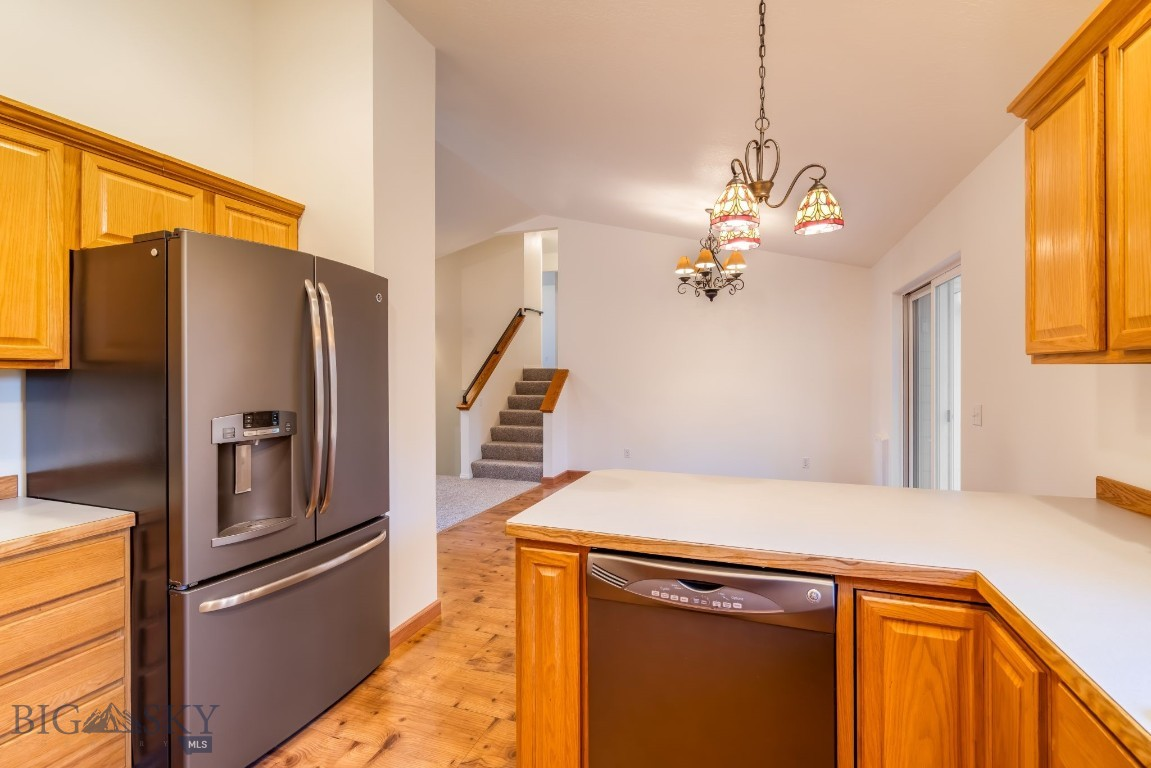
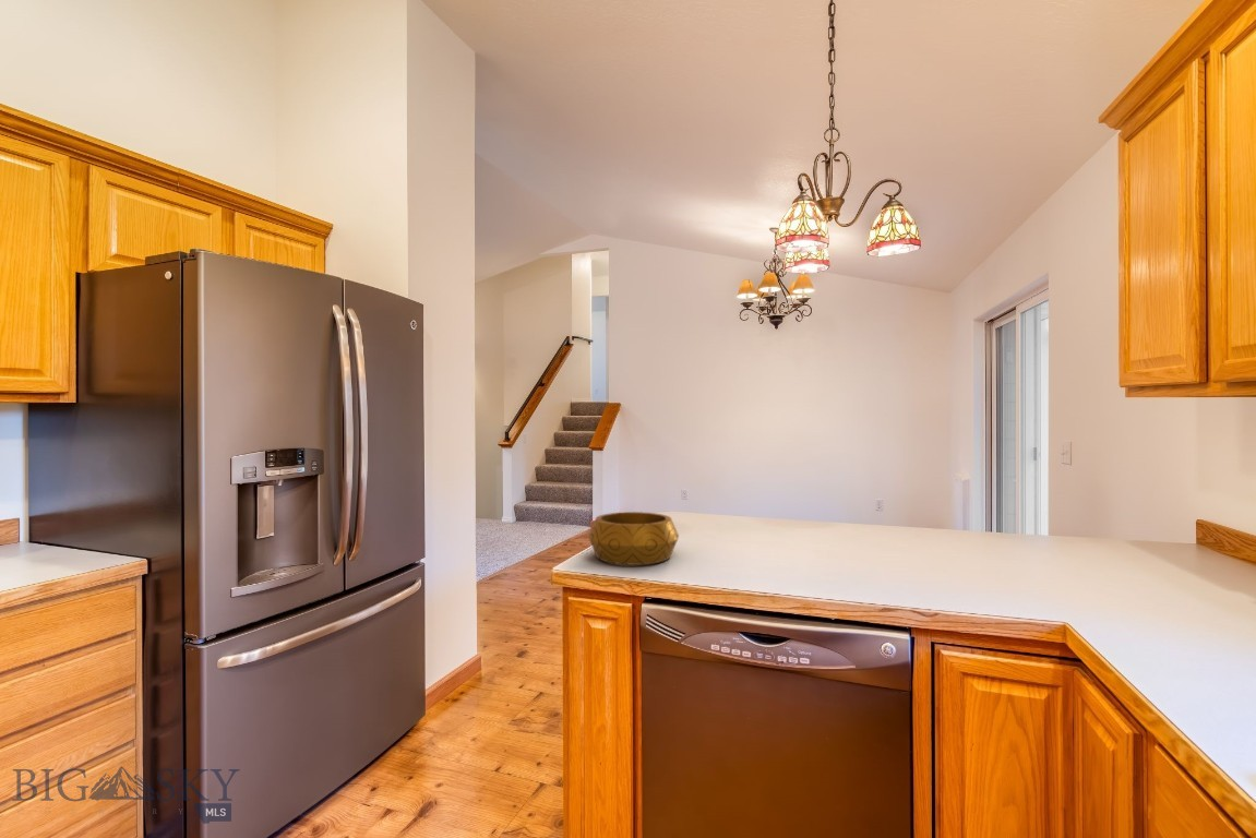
+ decorative bowl (633, 536)
